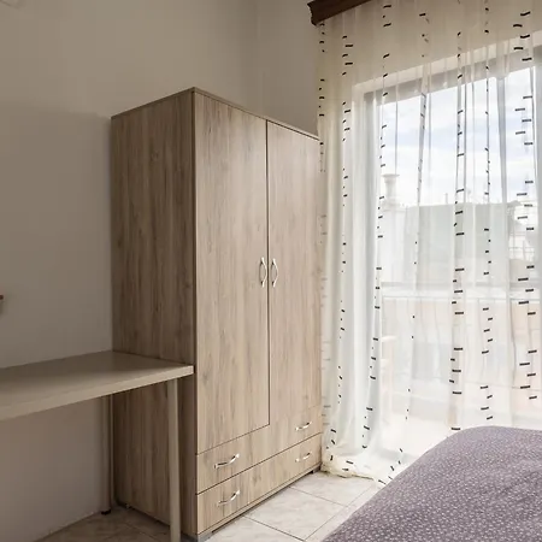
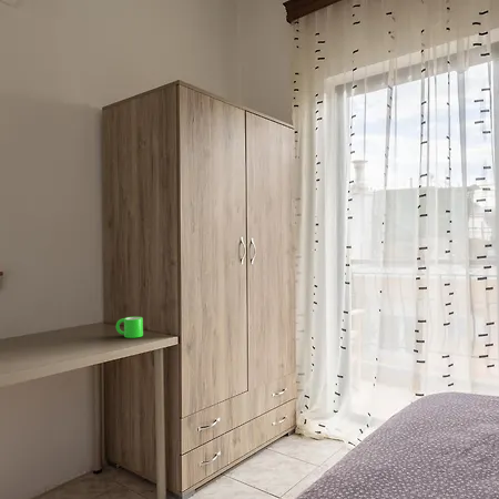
+ mug (129, 326)
